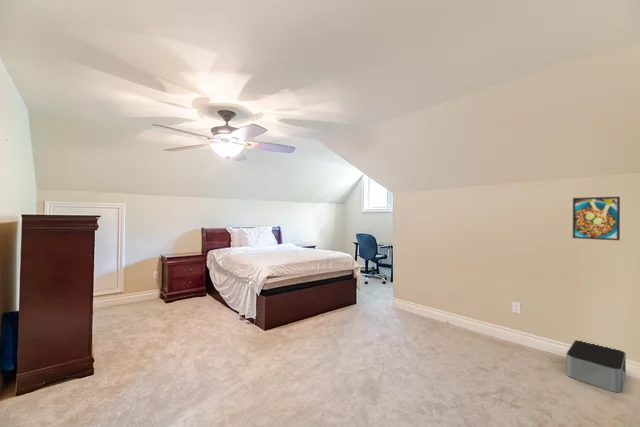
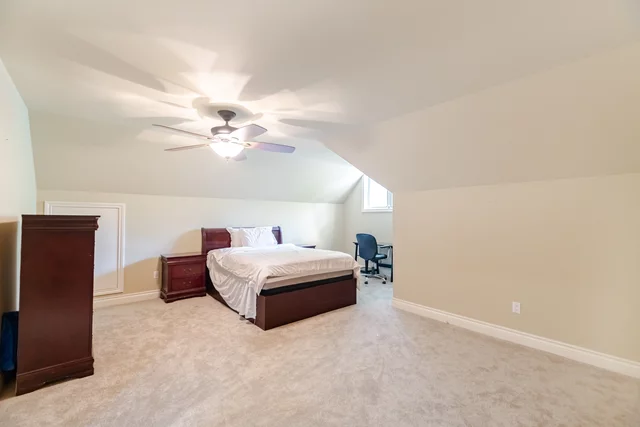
- storage bin (595, 363)
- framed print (595, 218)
